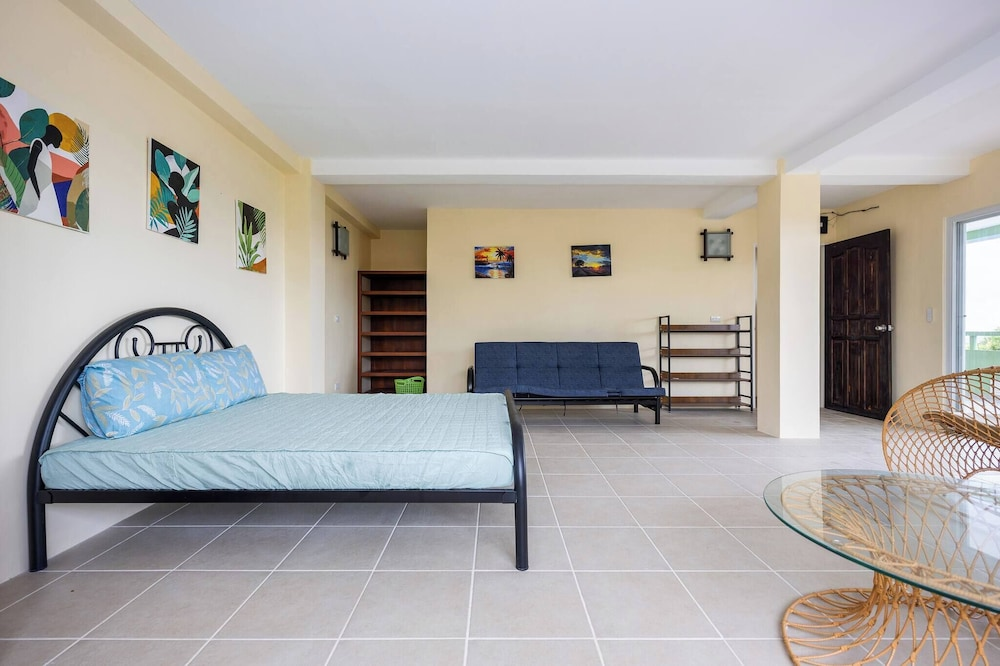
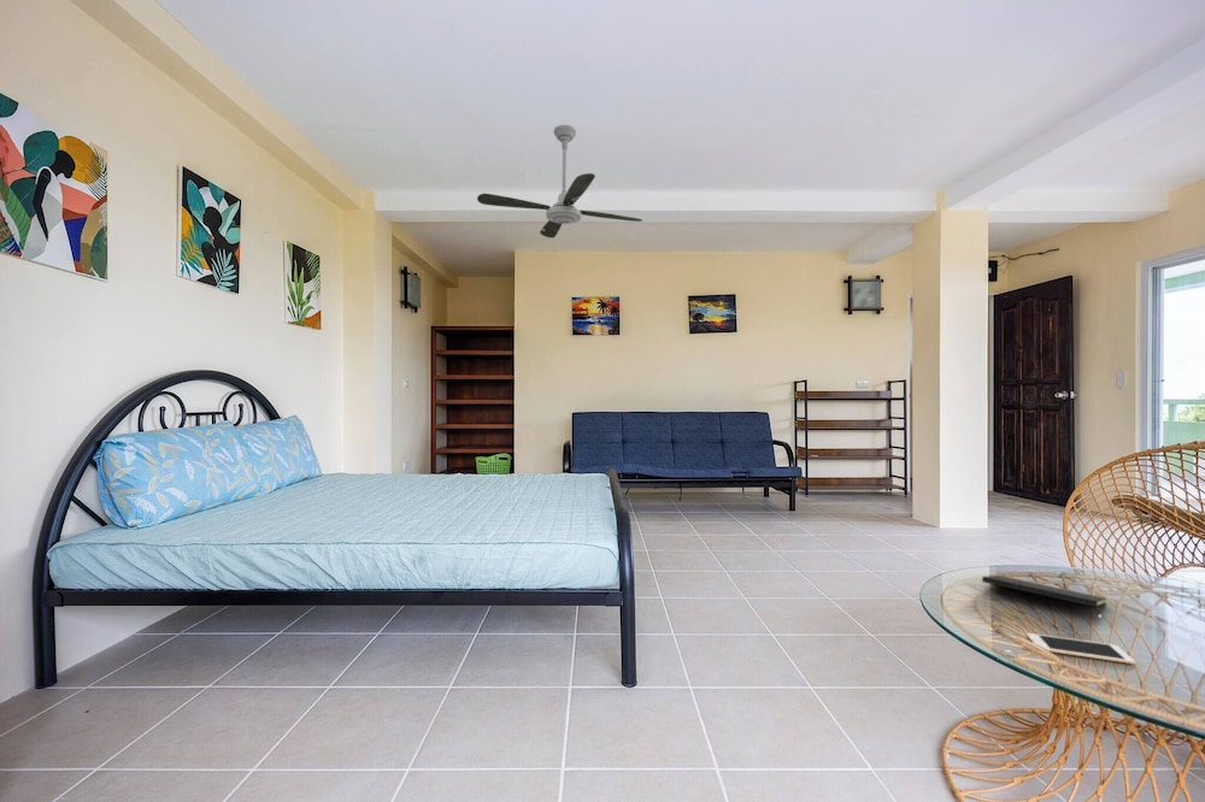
+ ceiling fan (563, 173)
+ notepad (1042, 589)
+ cell phone (1077, 647)
